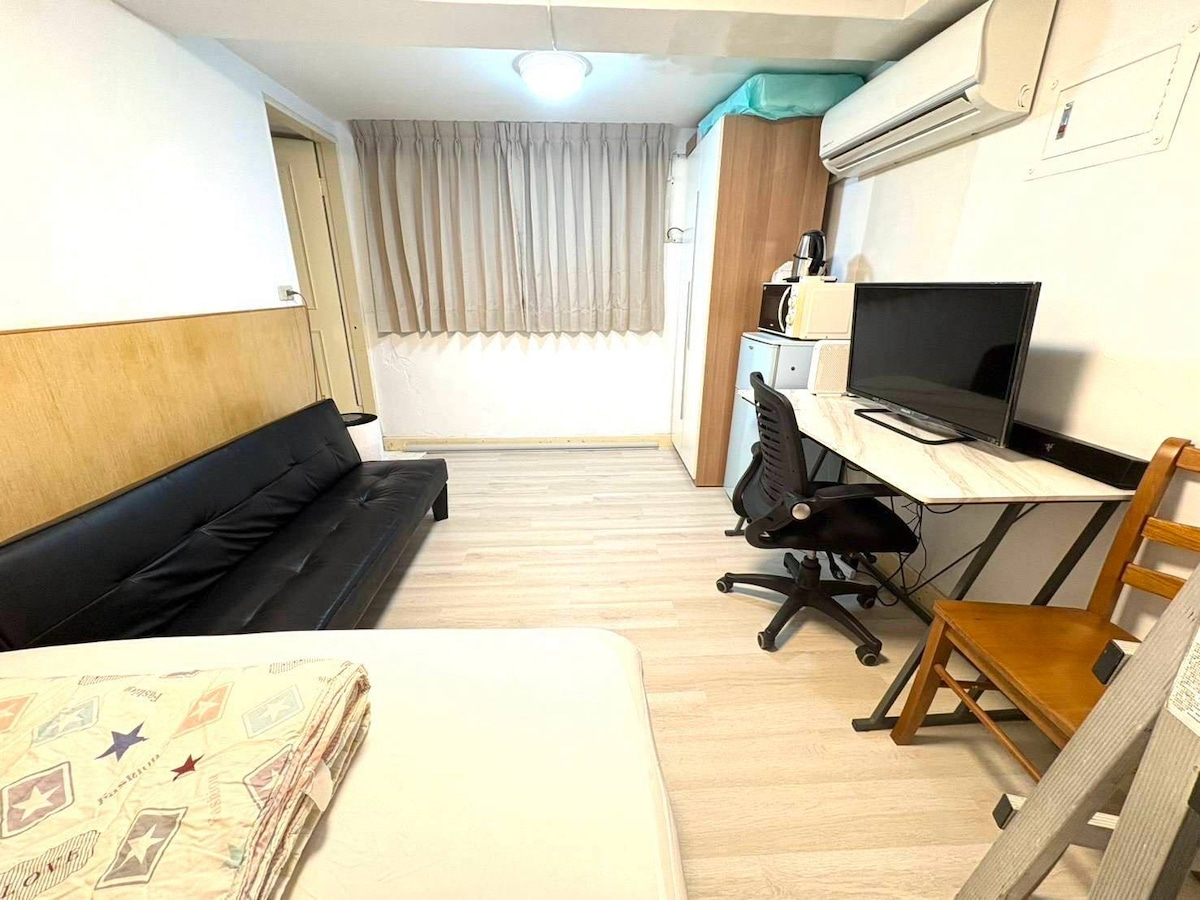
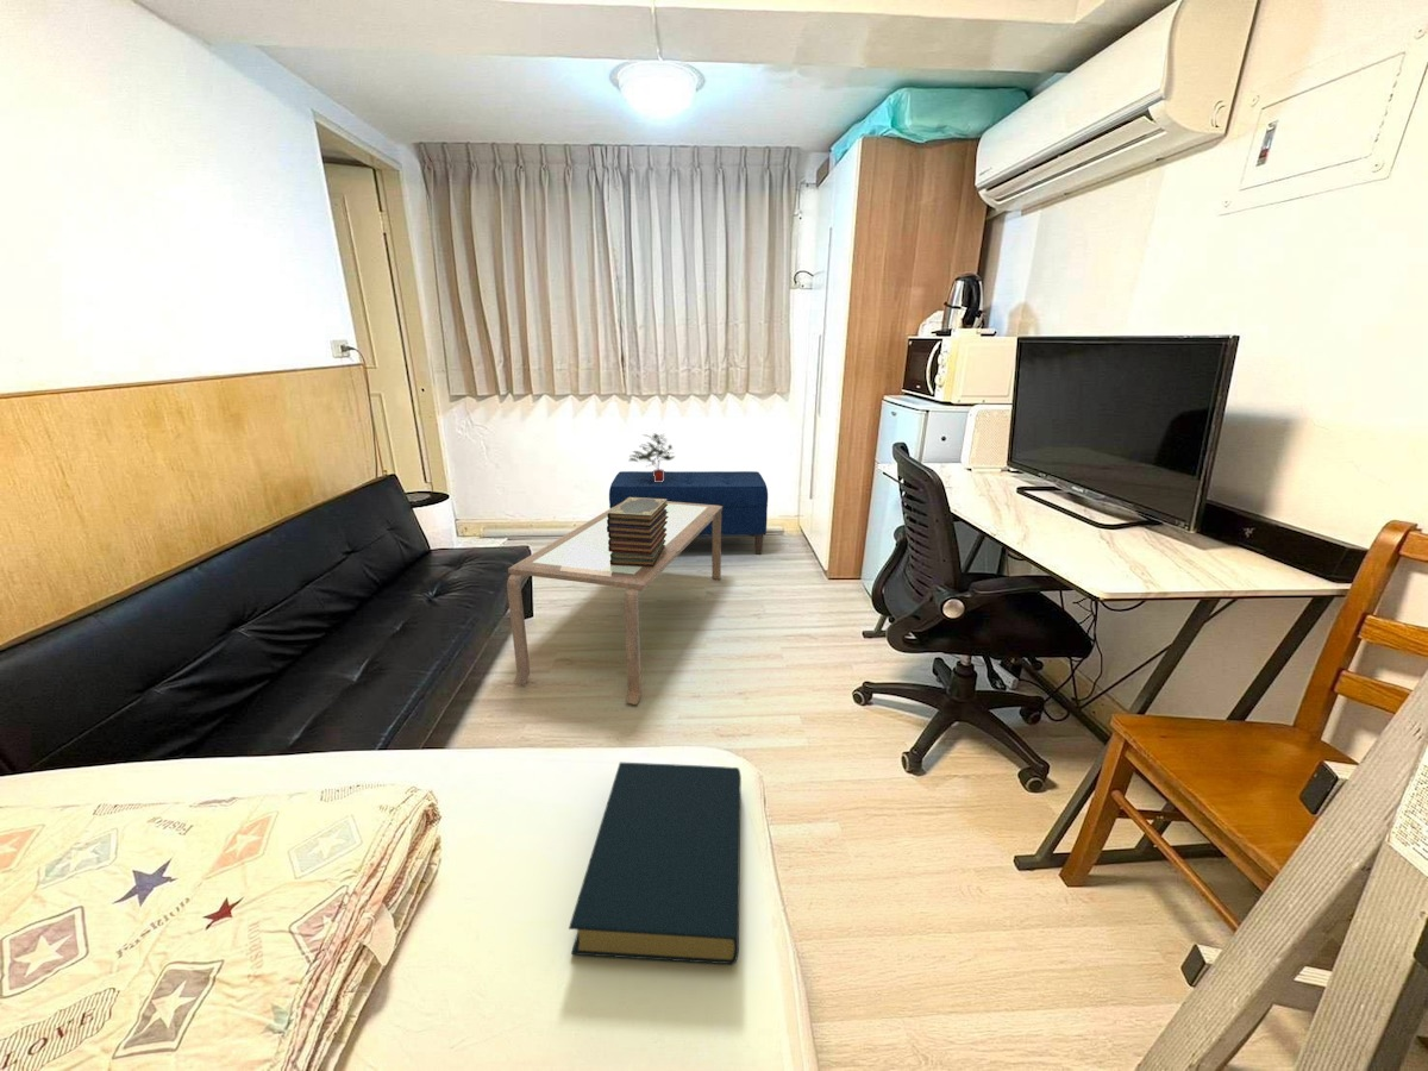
+ hardback book (669, 846)
+ coffee table (635, 576)
+ bench (689, 502)
+ potted plant (651, 456)
+ book stack (639, 530)
